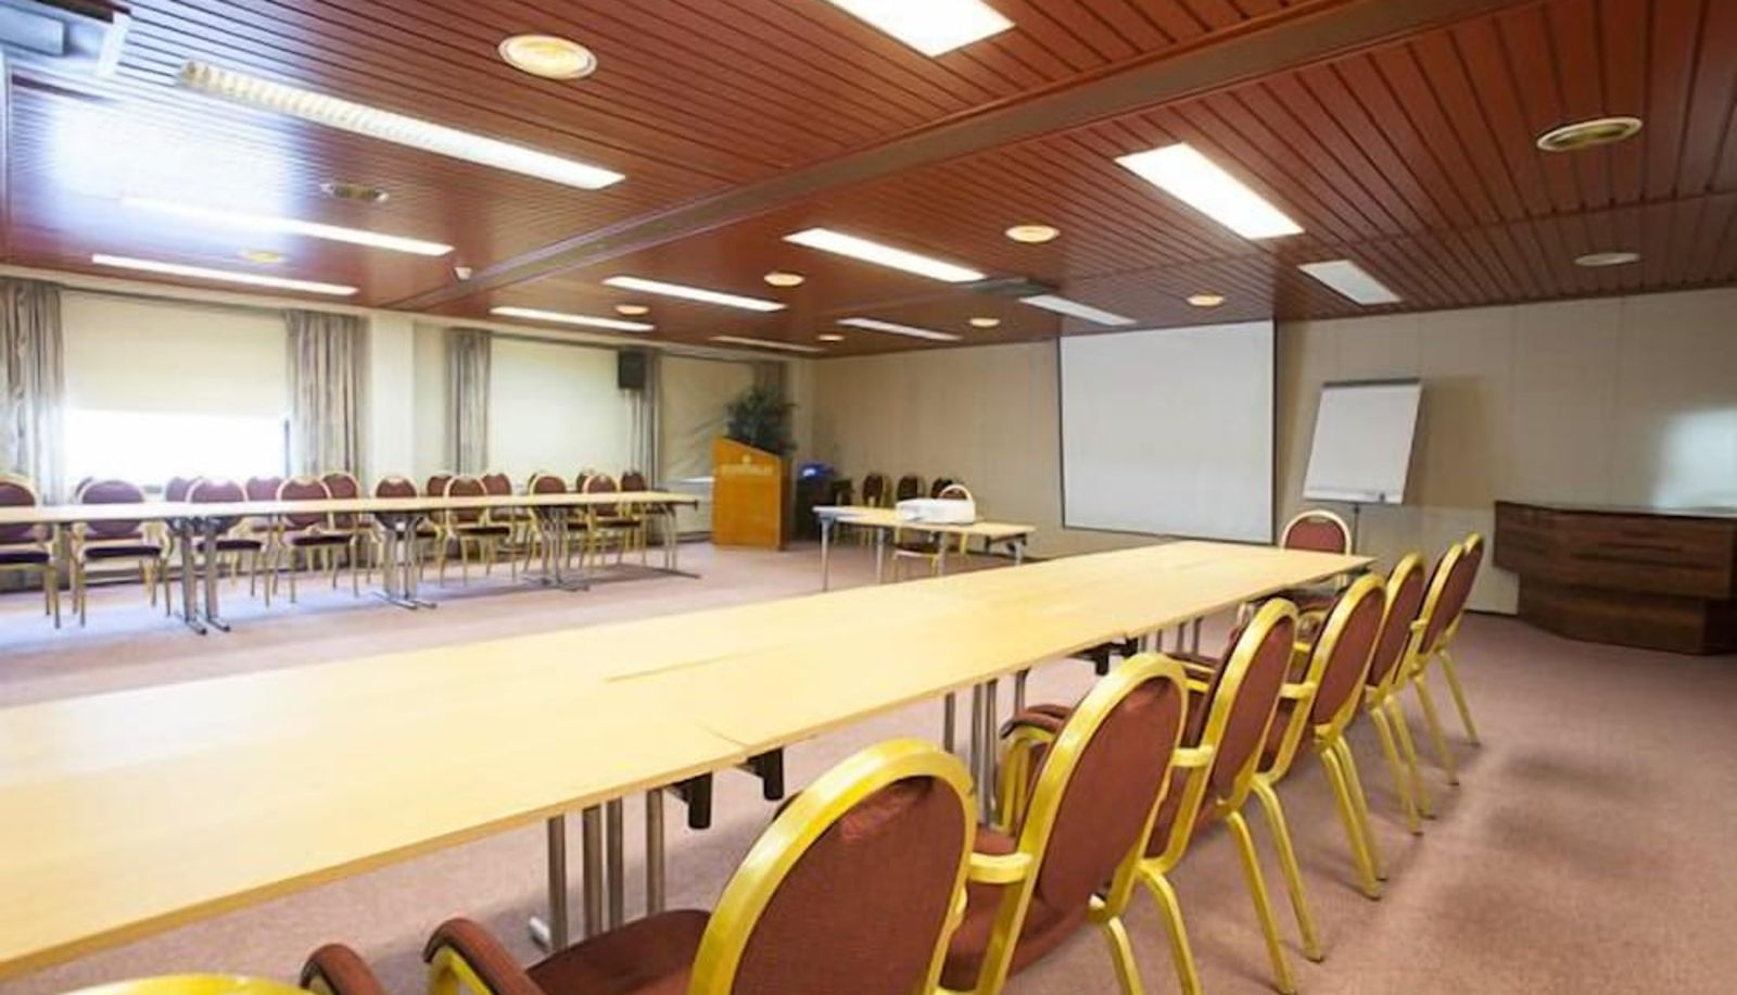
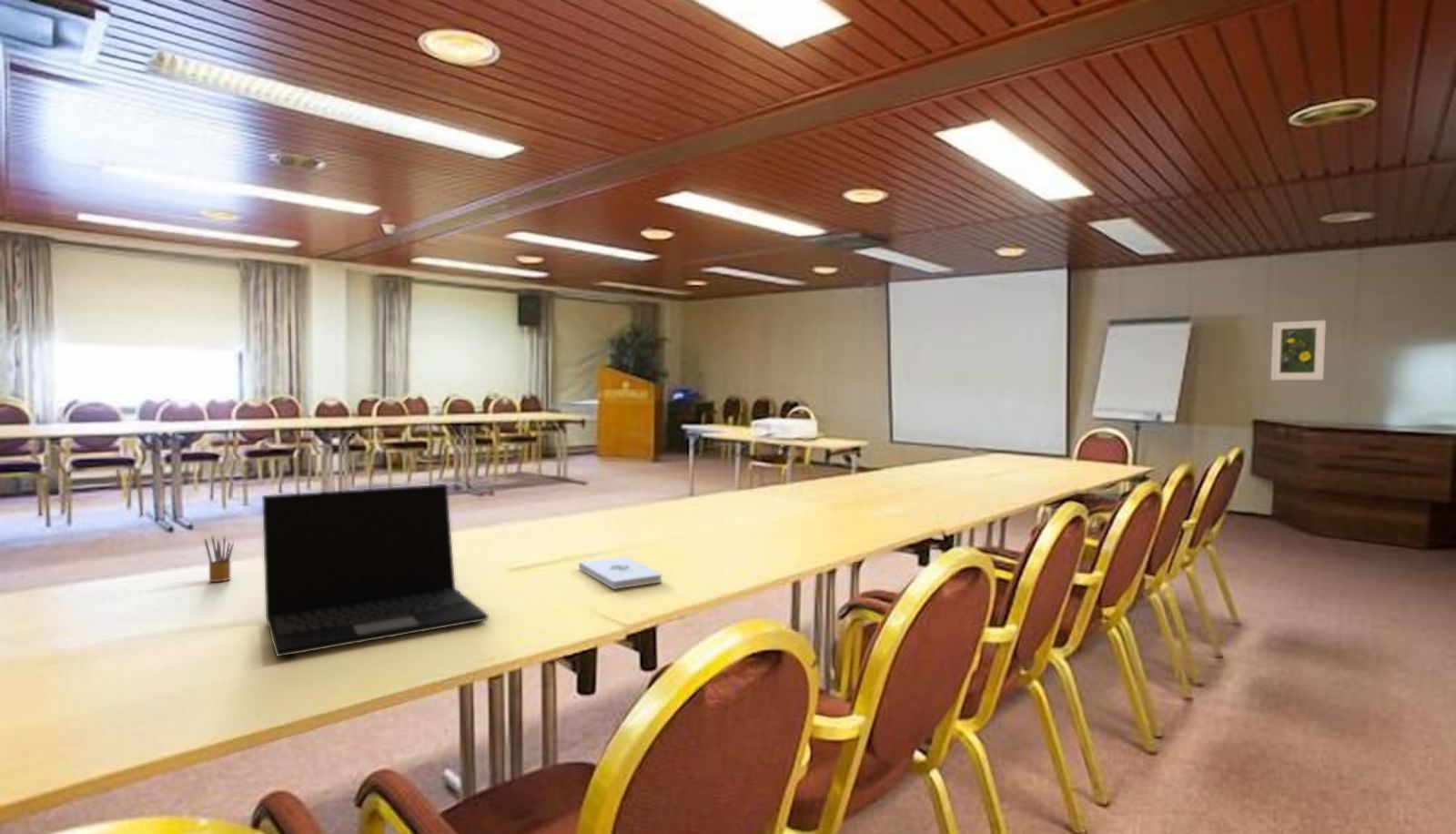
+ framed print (1298, 351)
+ notepad (620, 571)
+ laptop (374, 557)
+ pencil box (218, 557)
